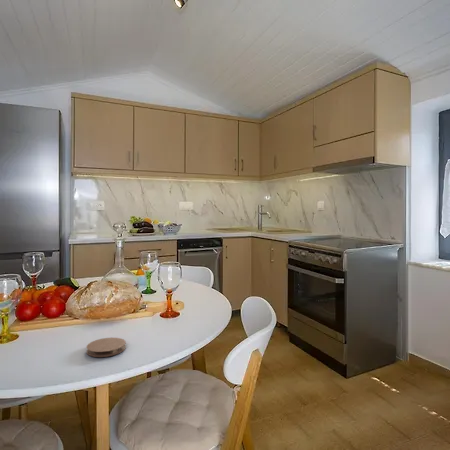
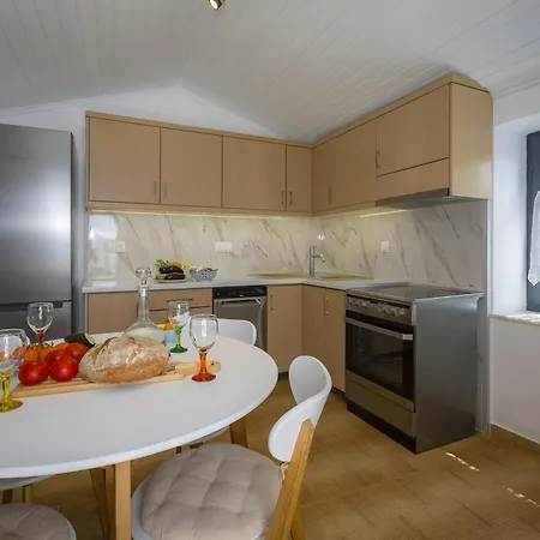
- coaster (106, 346)
